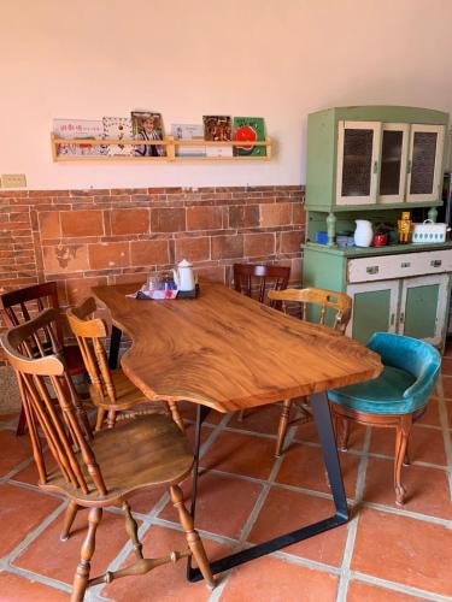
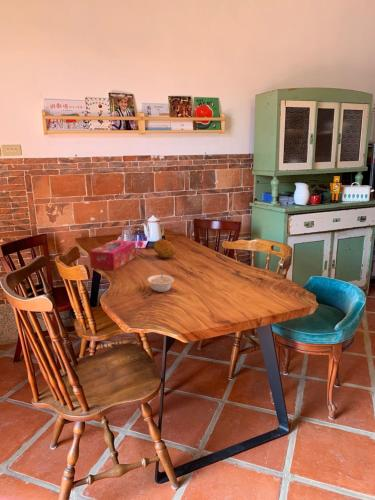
+ legume (160, 282)
+ fruit (164, 248)
+ tissue box (114, 254)
